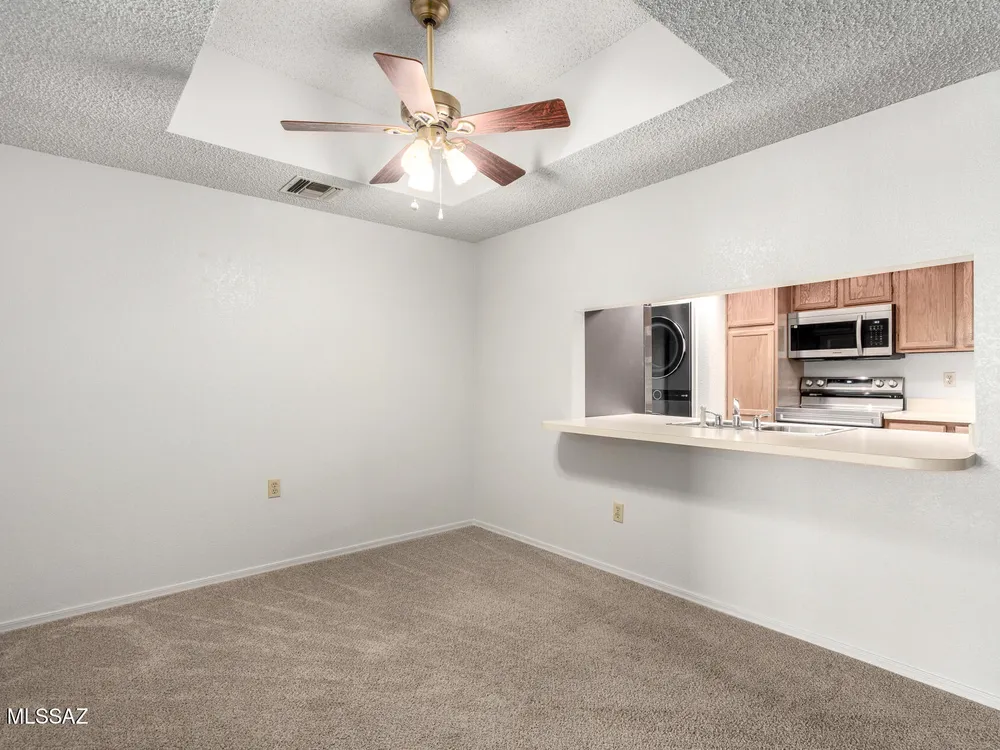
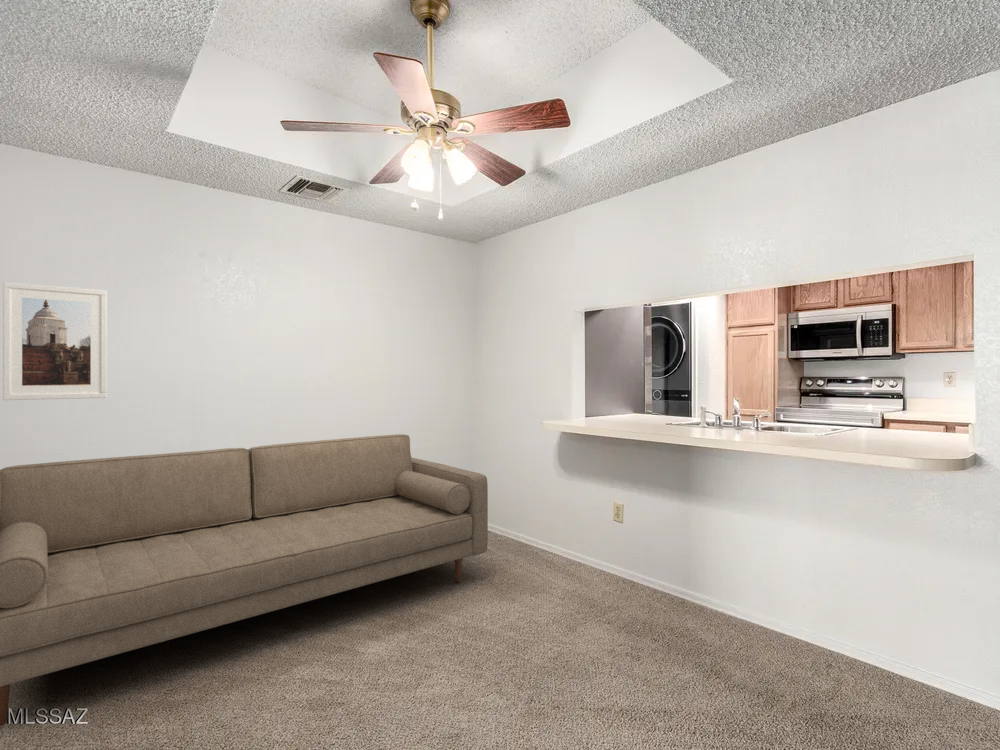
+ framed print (57, 342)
+ sofa (262, 529)
